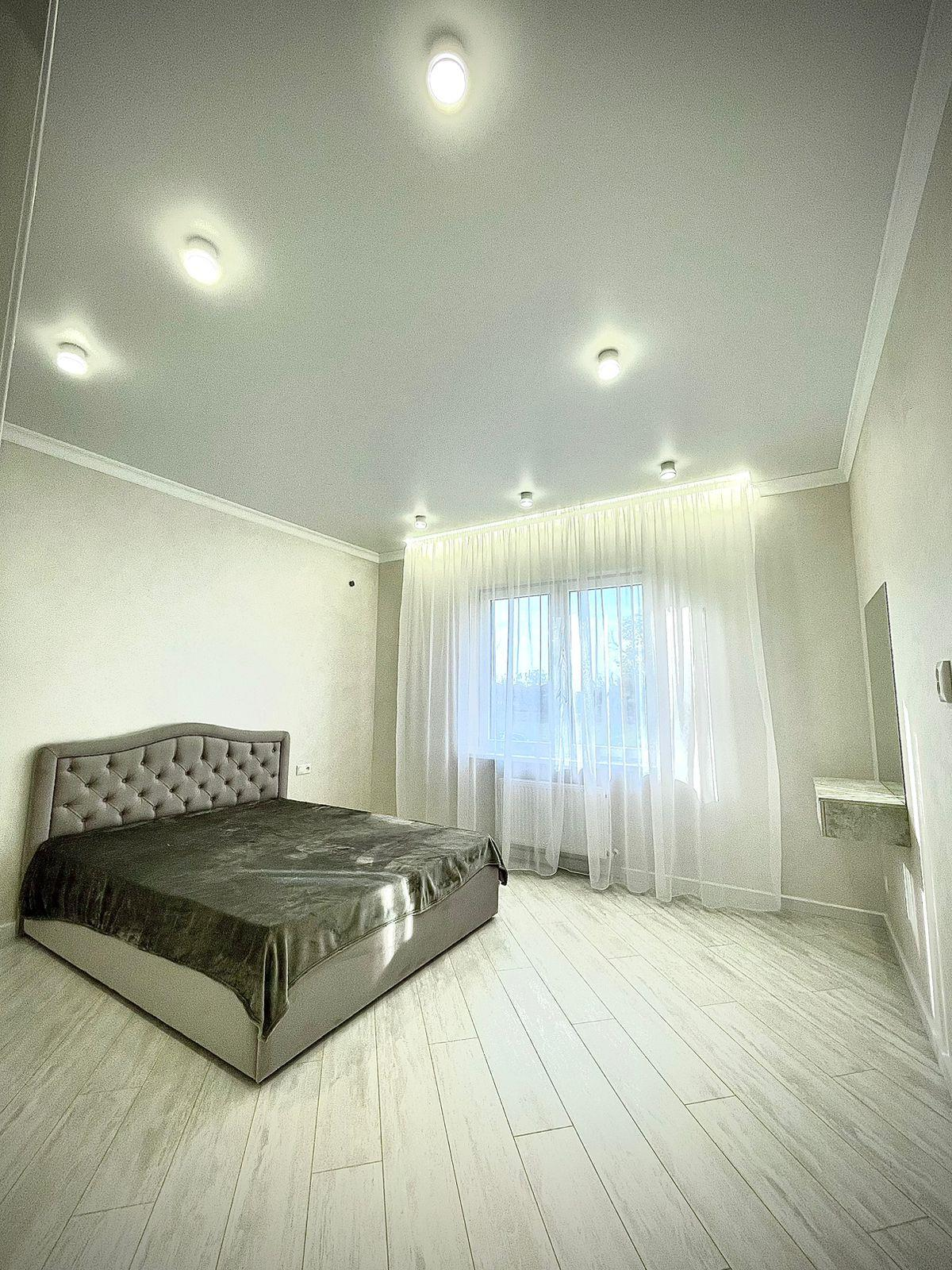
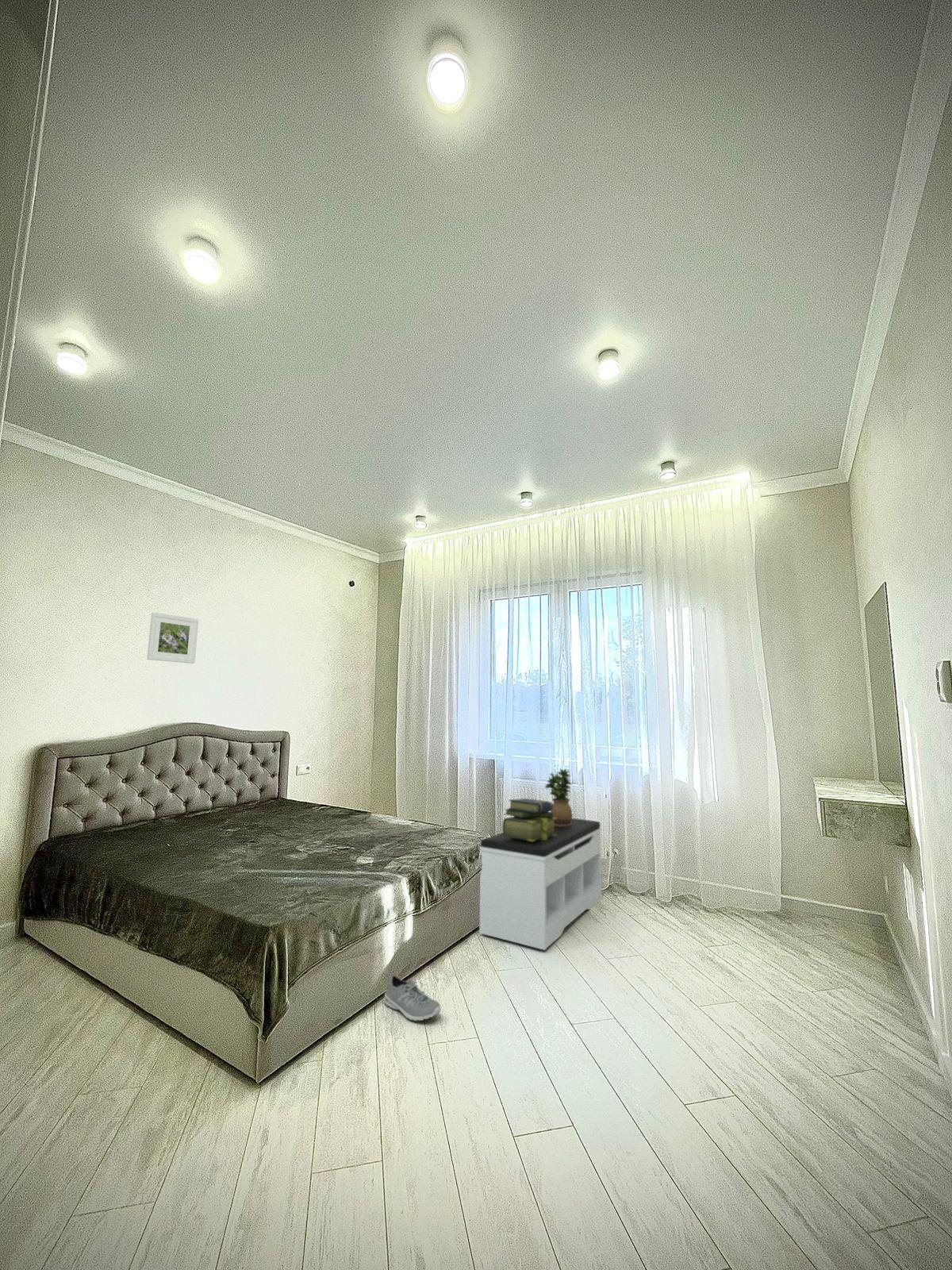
+ stack of books (529, 817)
+ potted plant (559, 795)
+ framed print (174, 638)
+ sneaker (410, 996)
+ bench (545, 872)
